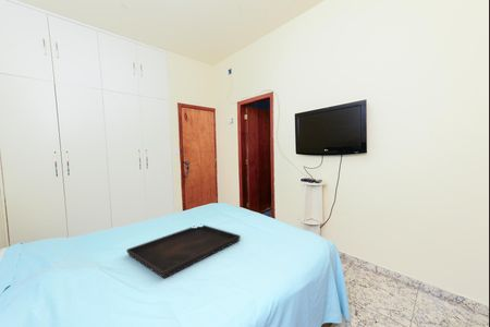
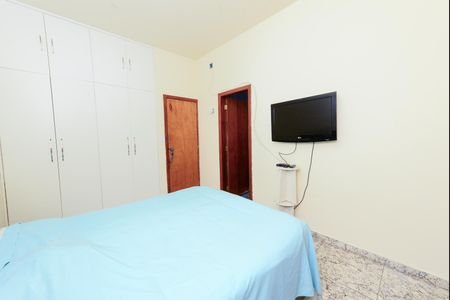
- serving tray (186, 244)
